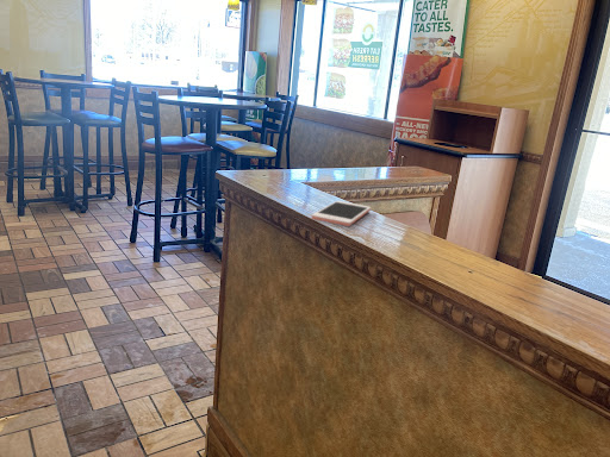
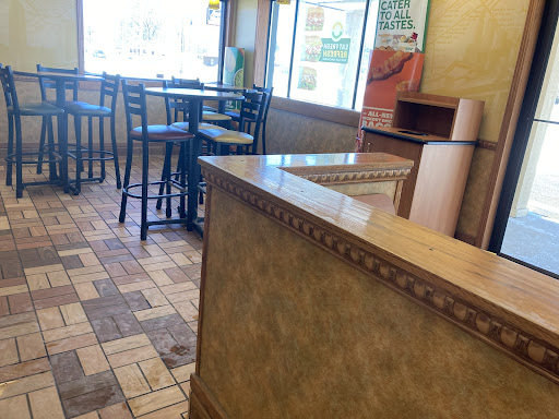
- cell phone (342, 212)
